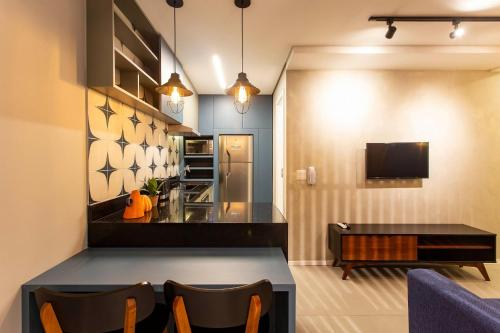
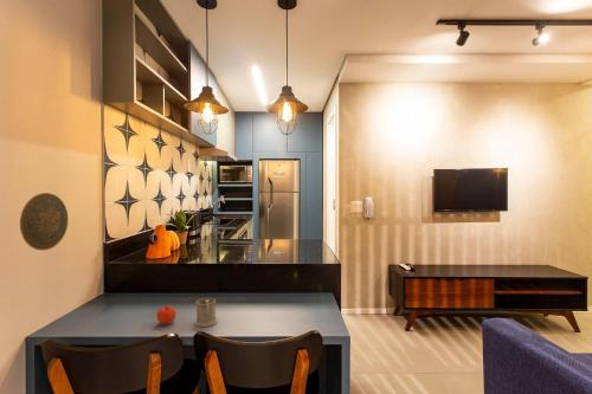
+ mug (206, 310)
+ decorative plate (47, 221)
+ apple (166, 314)
